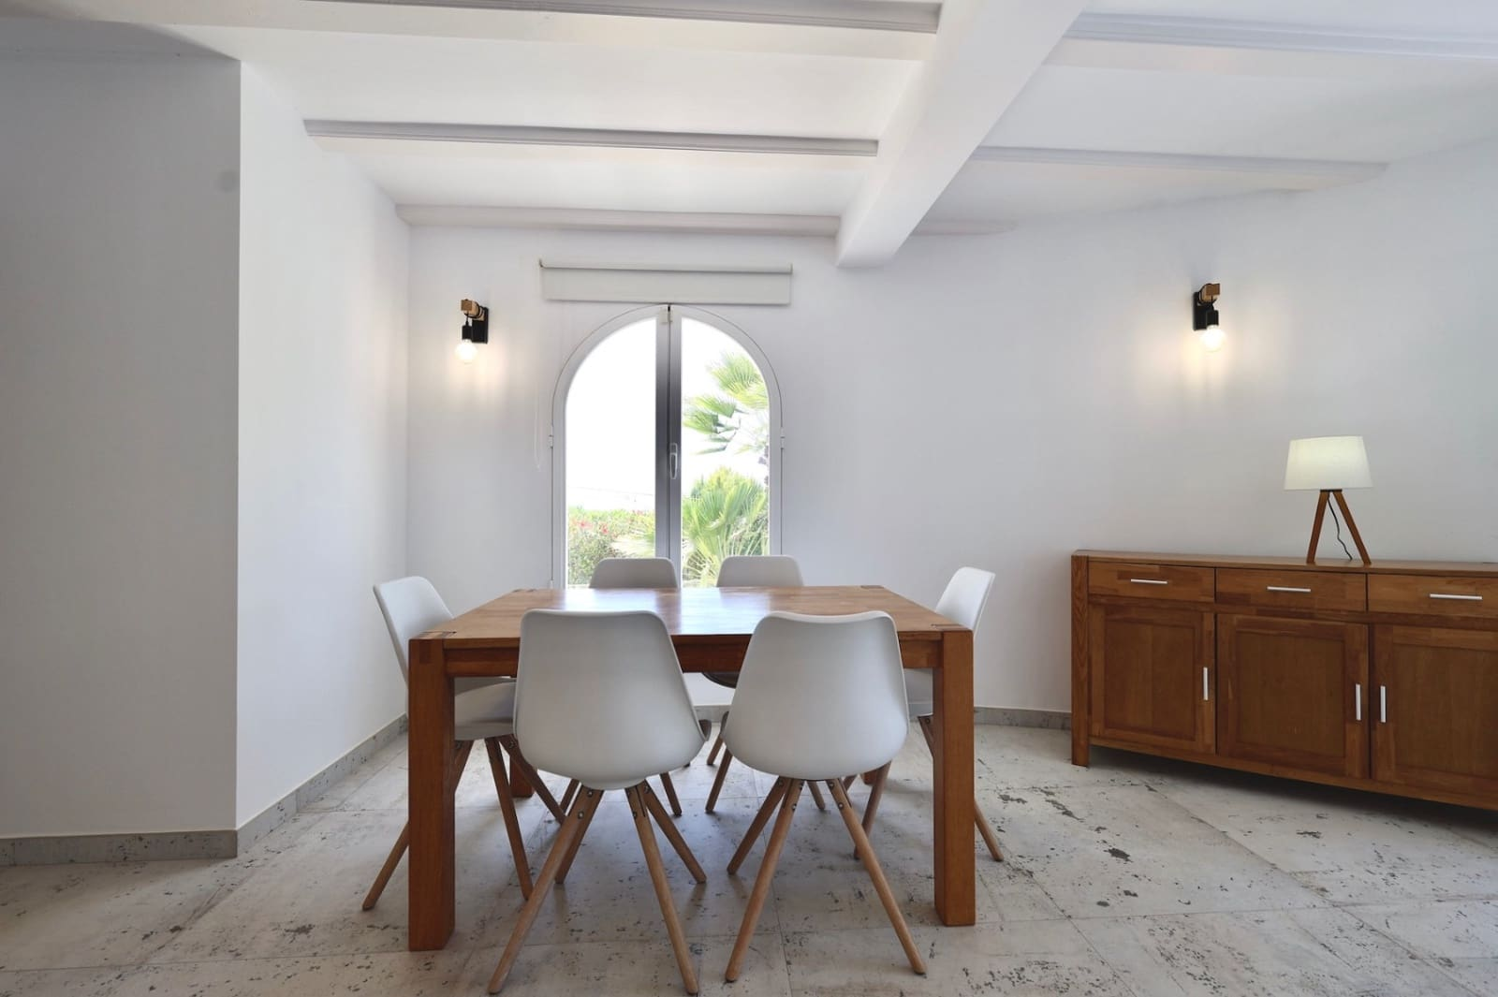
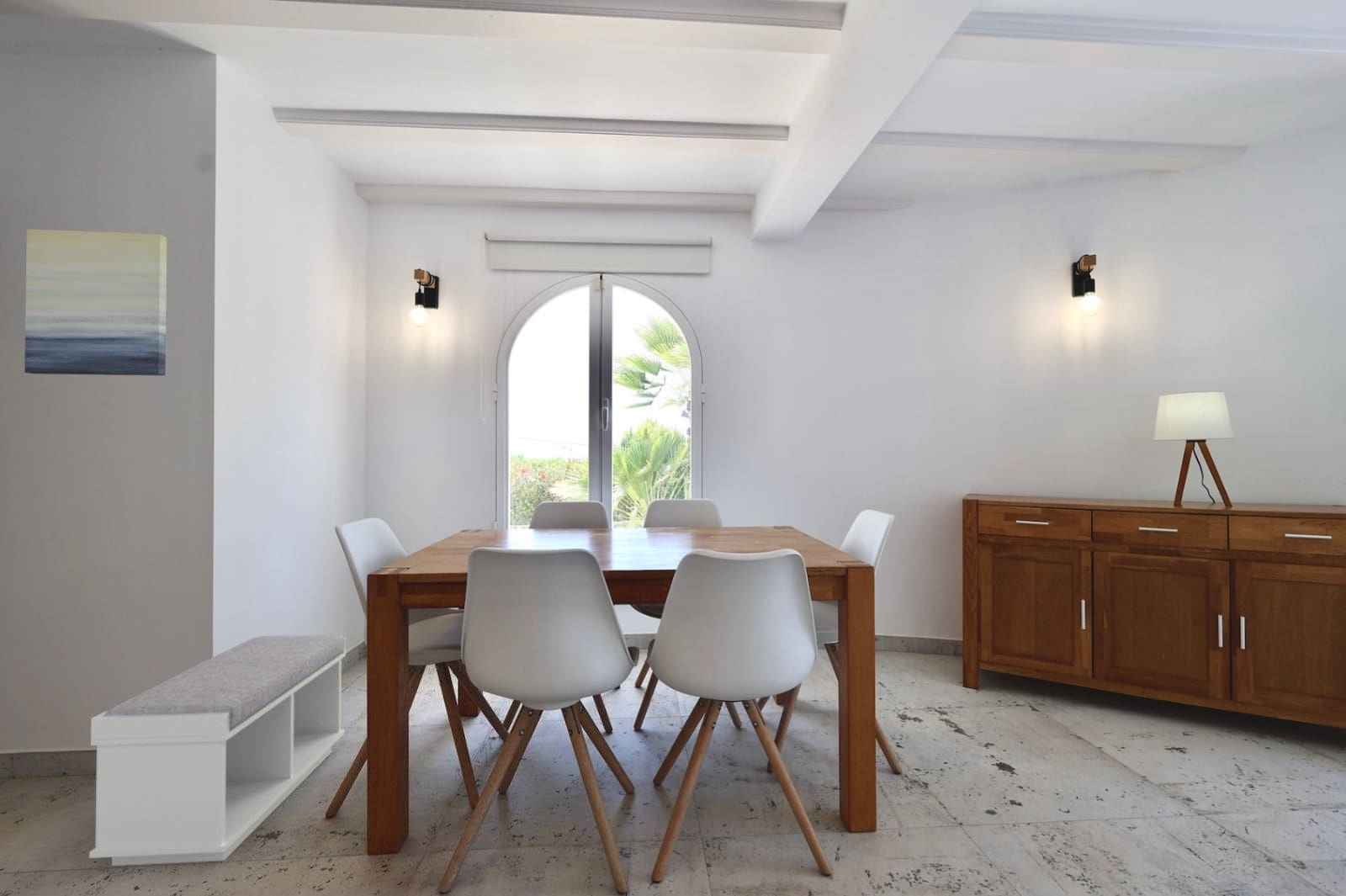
+ bench (242, 730)
+ wall art (97, 303)
